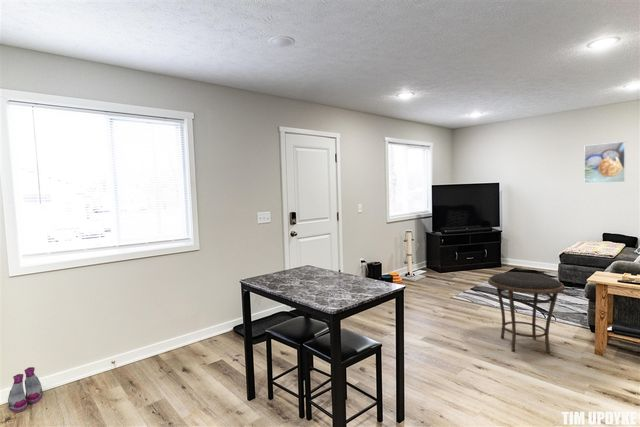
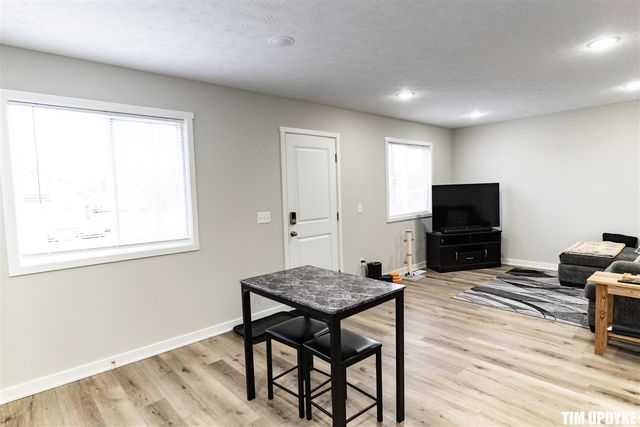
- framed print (604, 163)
- boots (25, 386)
- side table (524, 302)
